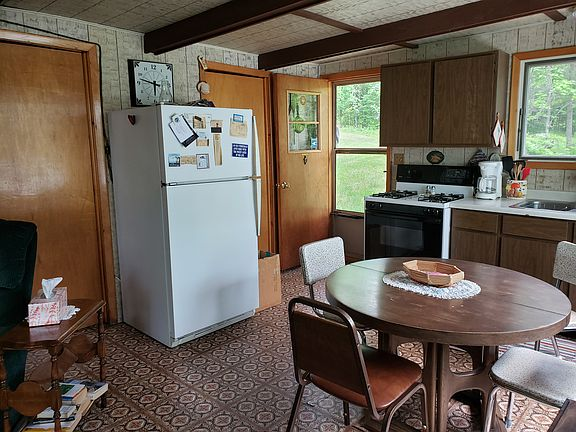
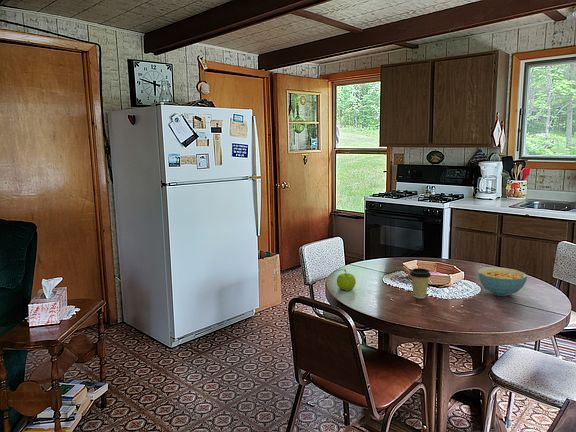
+ coffee cup (419, 283)
+ fruit (342, 279)
+ cereal bowl (501, 283)
